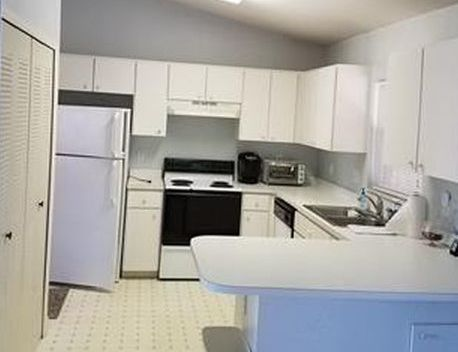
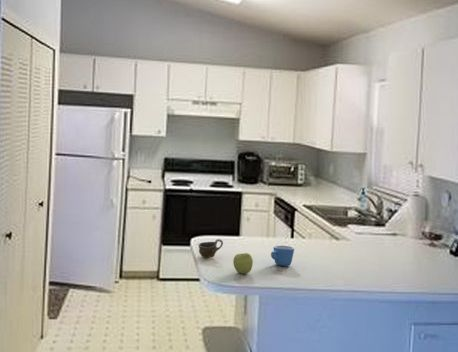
+ mug (281, 256)
+ cup (209, 248)
+ apple (243, 263)
